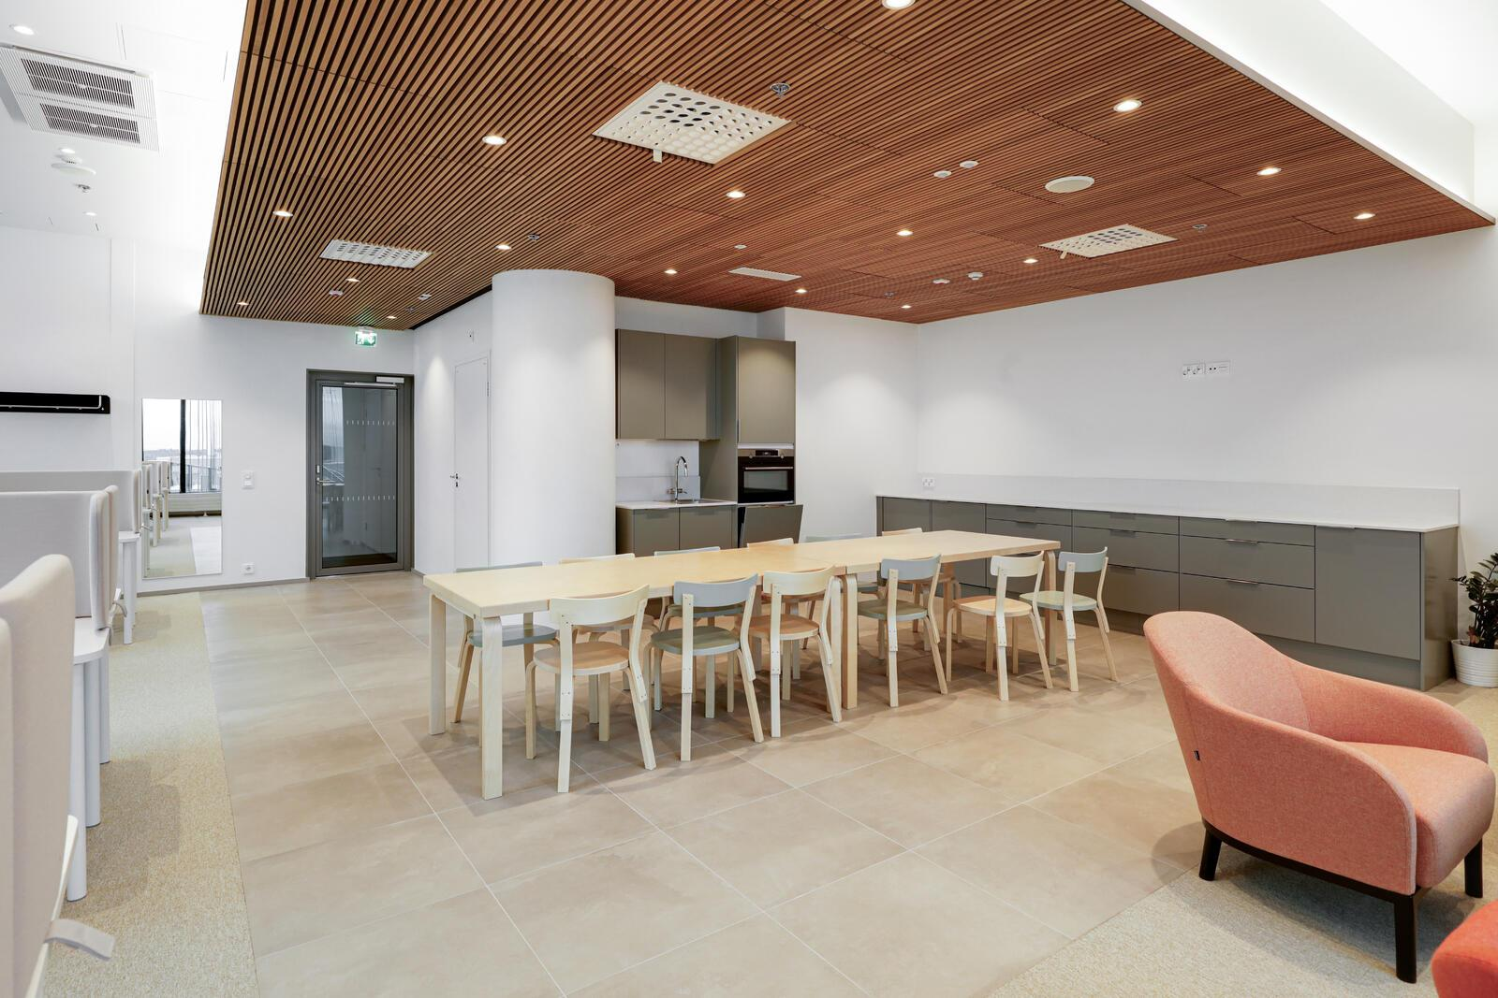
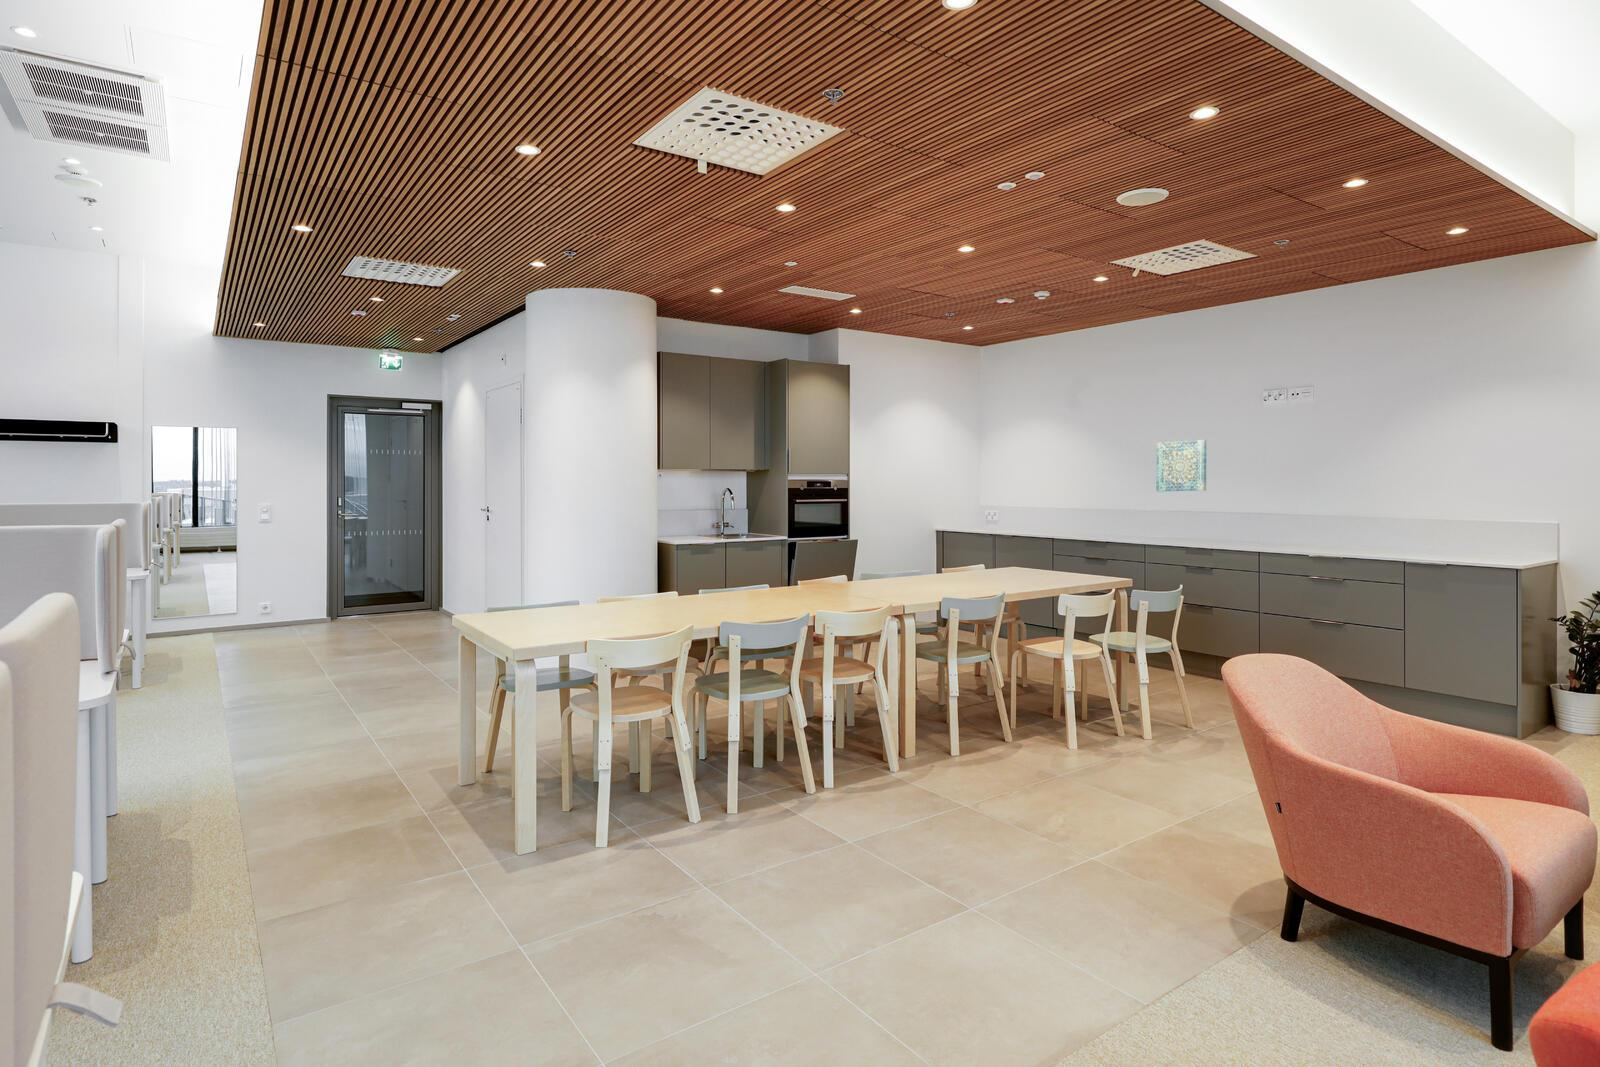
+ wall art (1180, 466)
